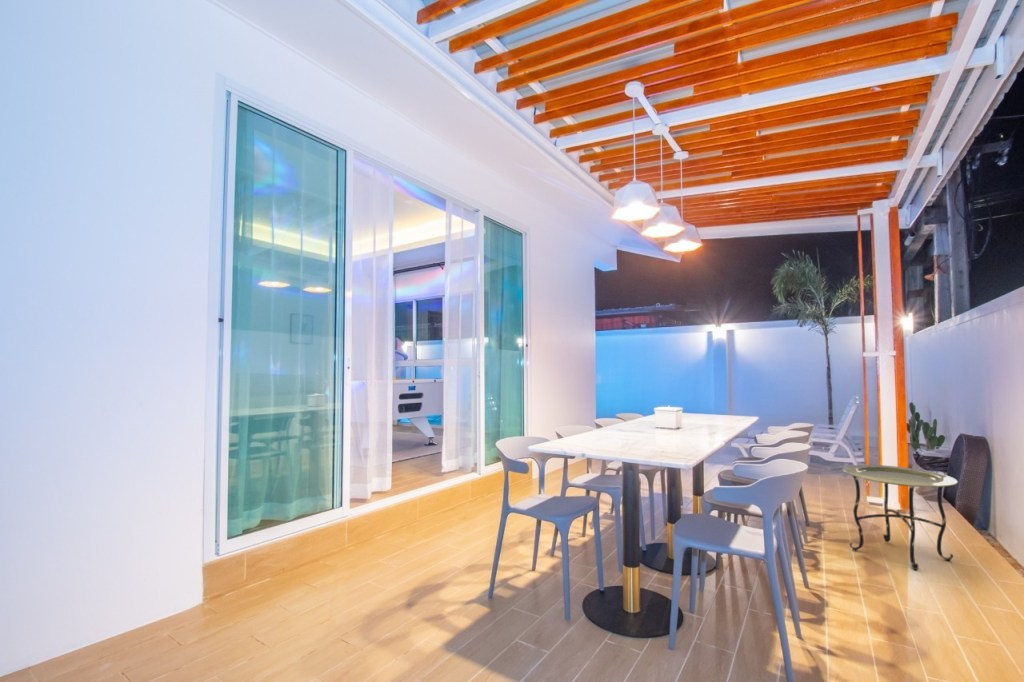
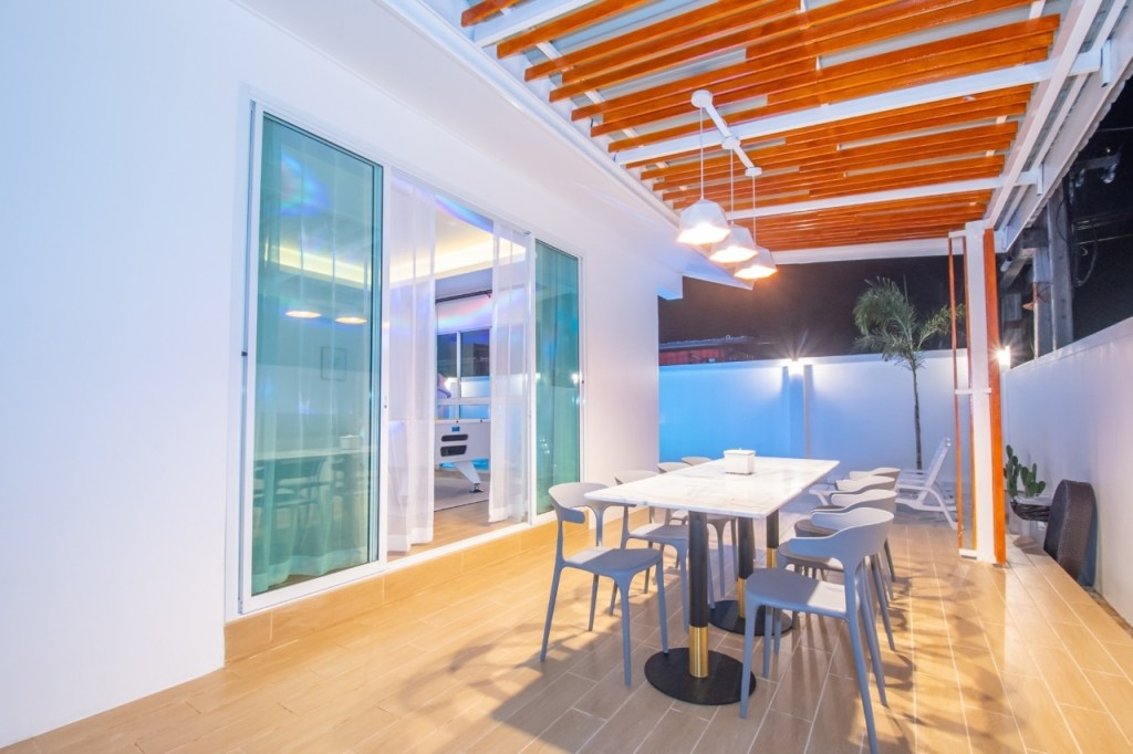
- side table (898, 514)
